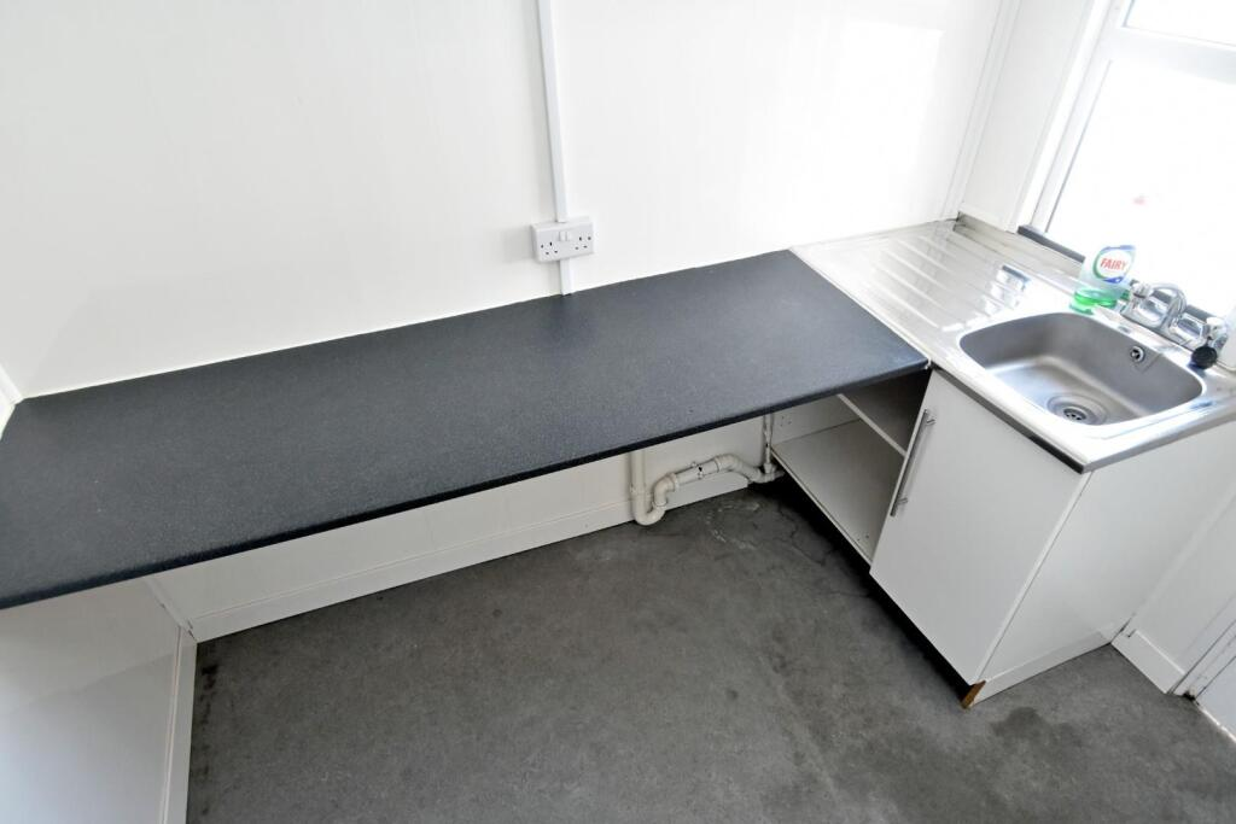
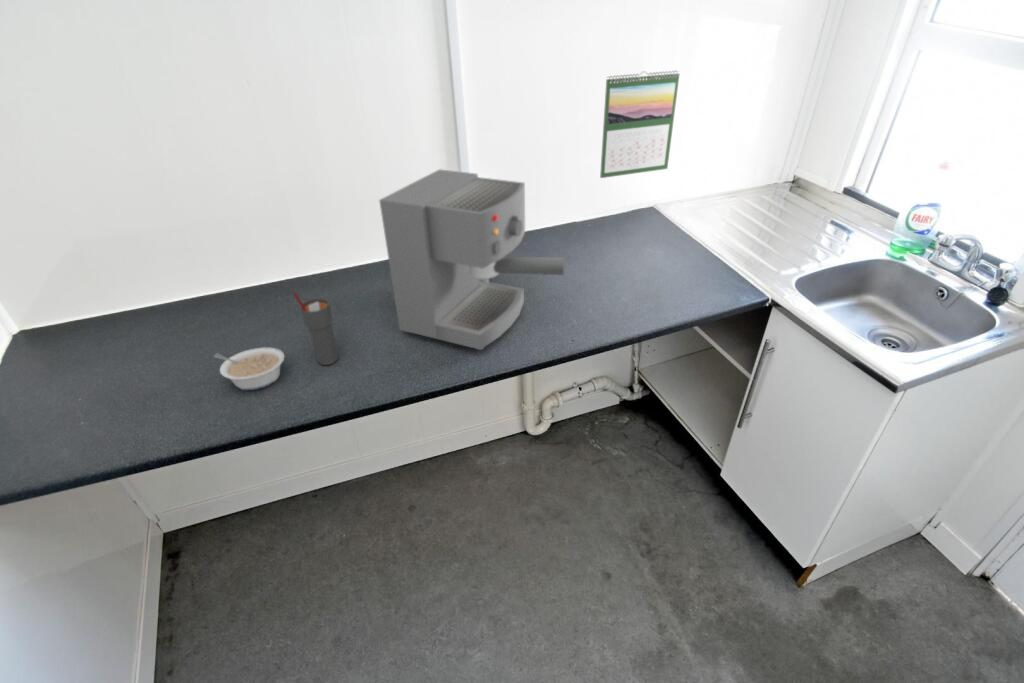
+ legume (252, 369)
+ coffee maker (470, 256)
+ calendar (639, 124)
+ cup (318, 324)
